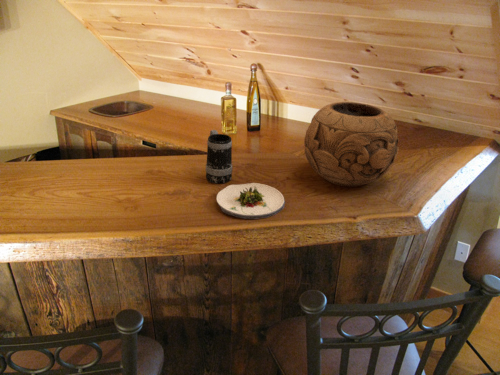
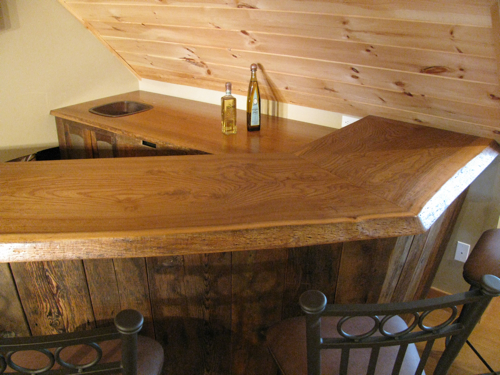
- salad plate (250, 196)
- mug (217, 155)
- decorative bowl (350, 143)
